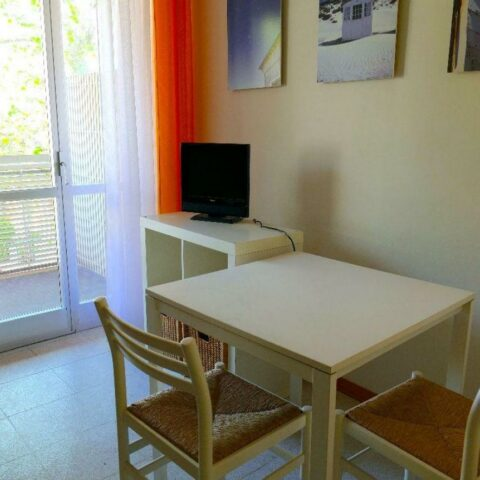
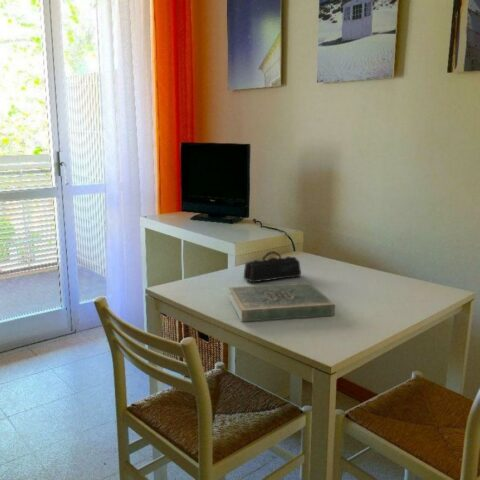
+ book (278, 300)
+ pencil case (272, 264)
